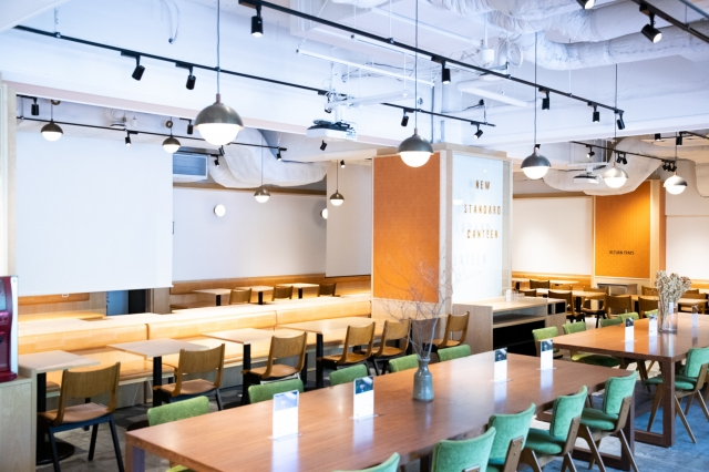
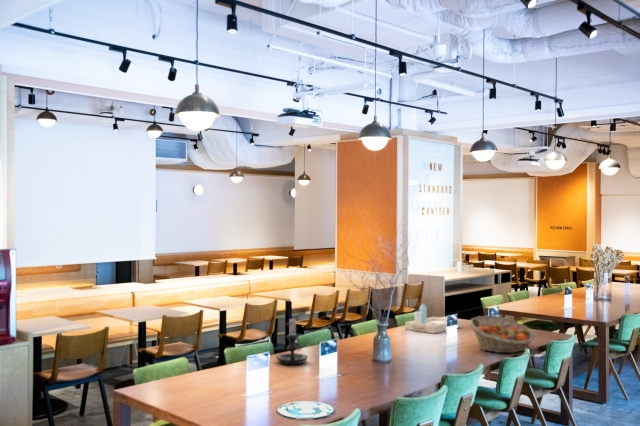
+ fruit basket (501, 333)
+ candle holder (291, 339)
+ serving tray (433, 317)
+ plate (305, 406)
